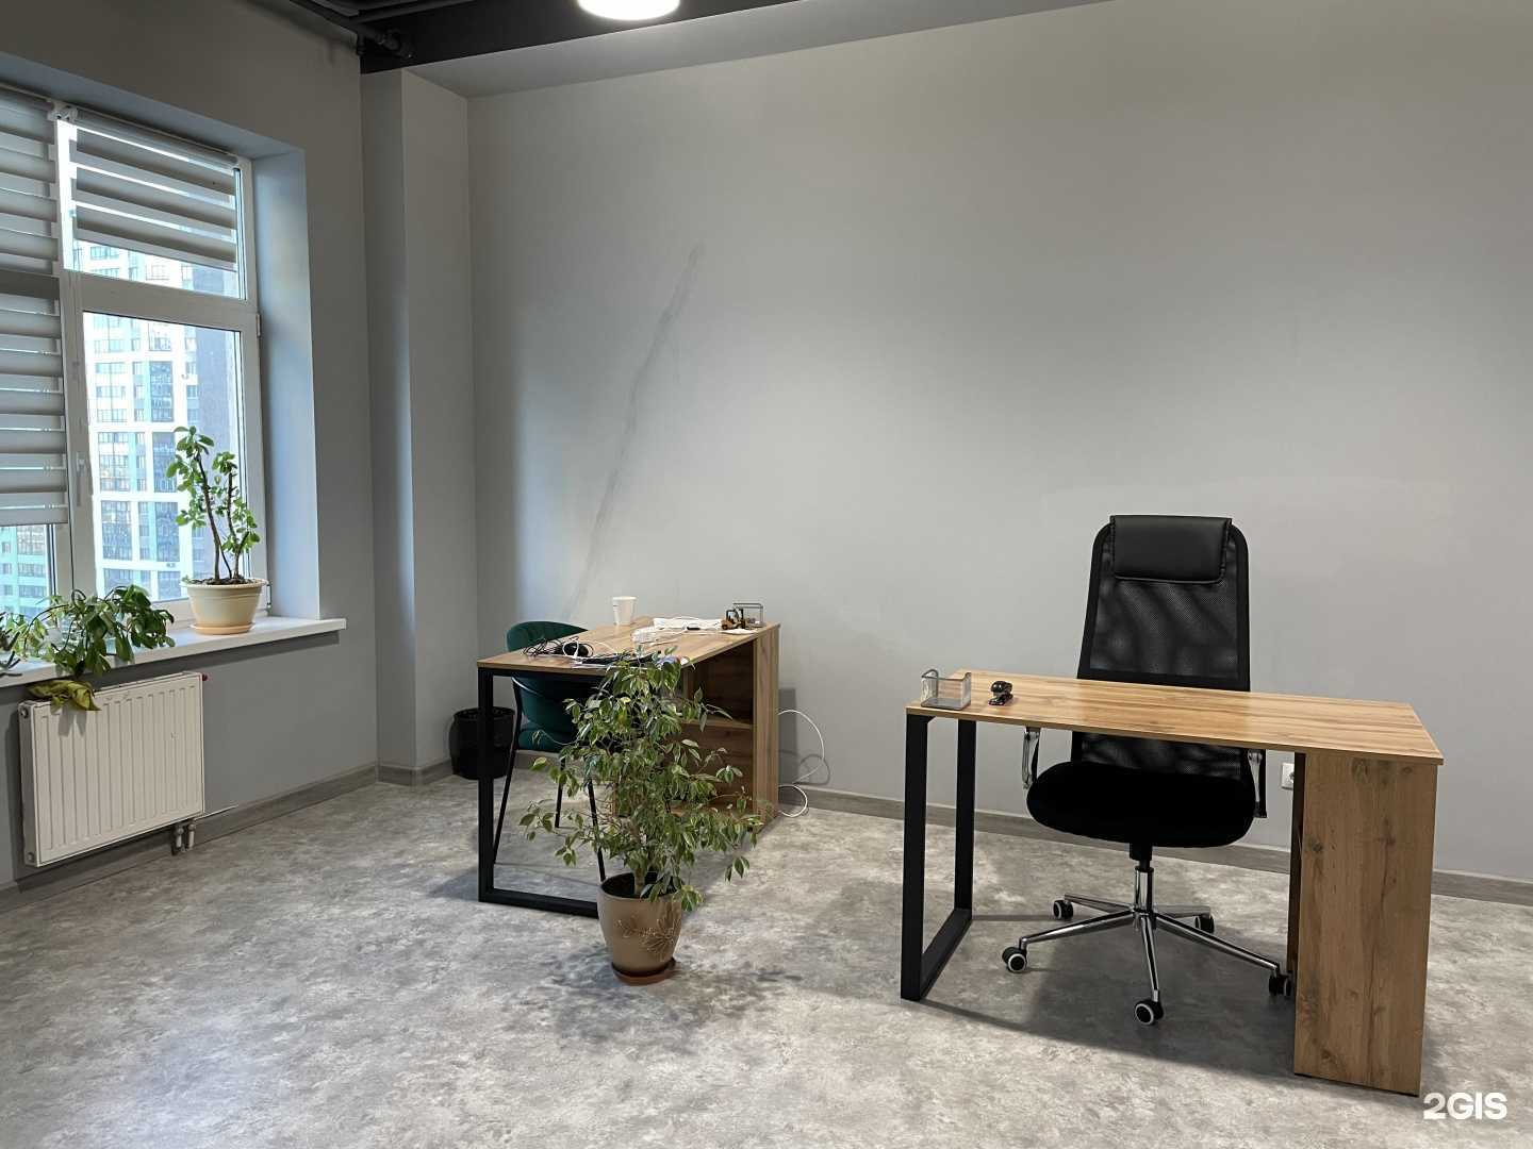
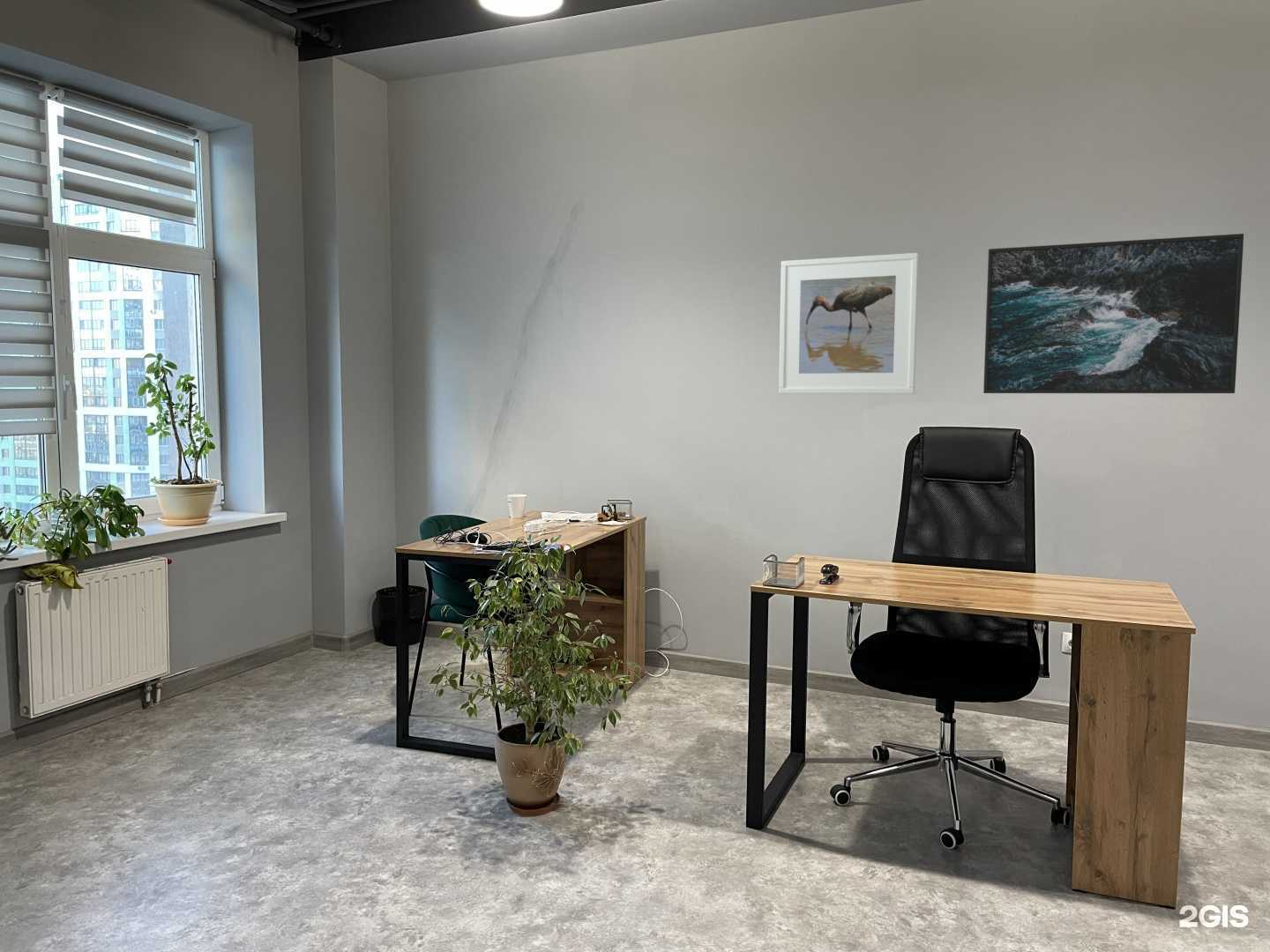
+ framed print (846, 325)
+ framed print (1106, 317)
